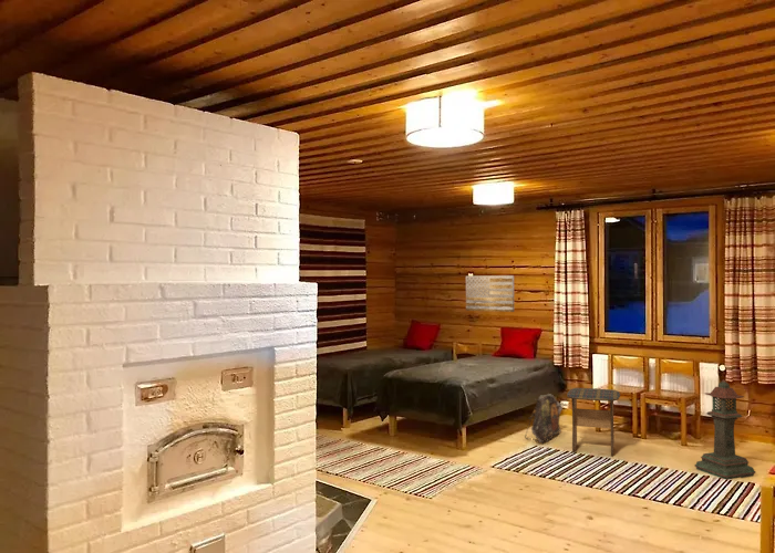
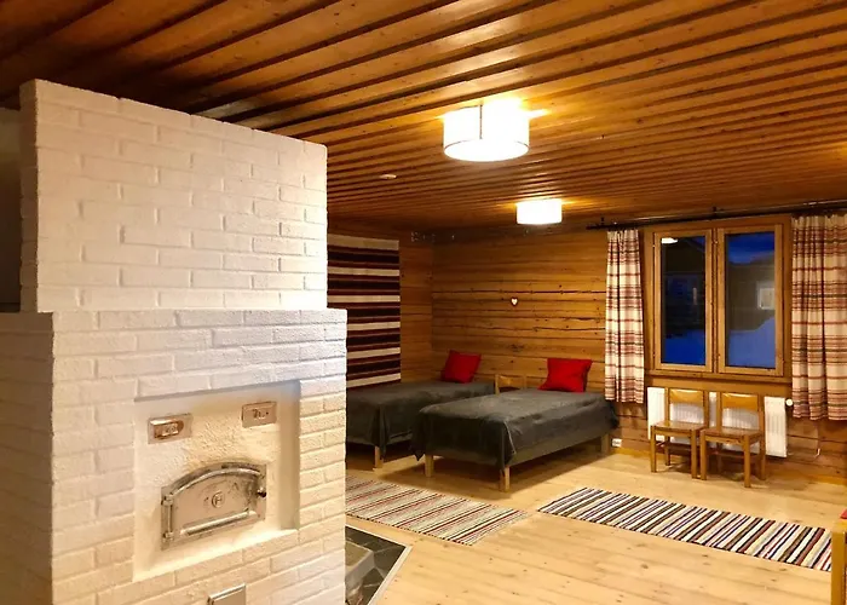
- wall art (489, 293)
- backpack (540, 416)
- lantern (724, 426)
- stool (593, 421)
